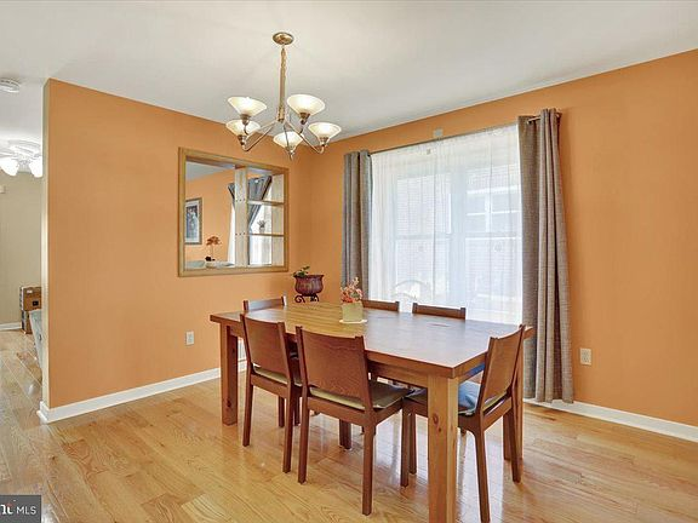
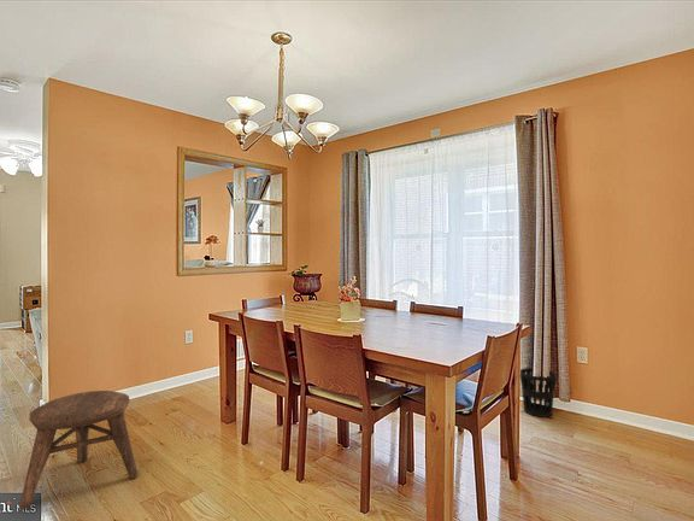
+ stool (82, 440)
+ wastebasket (537, 392)
